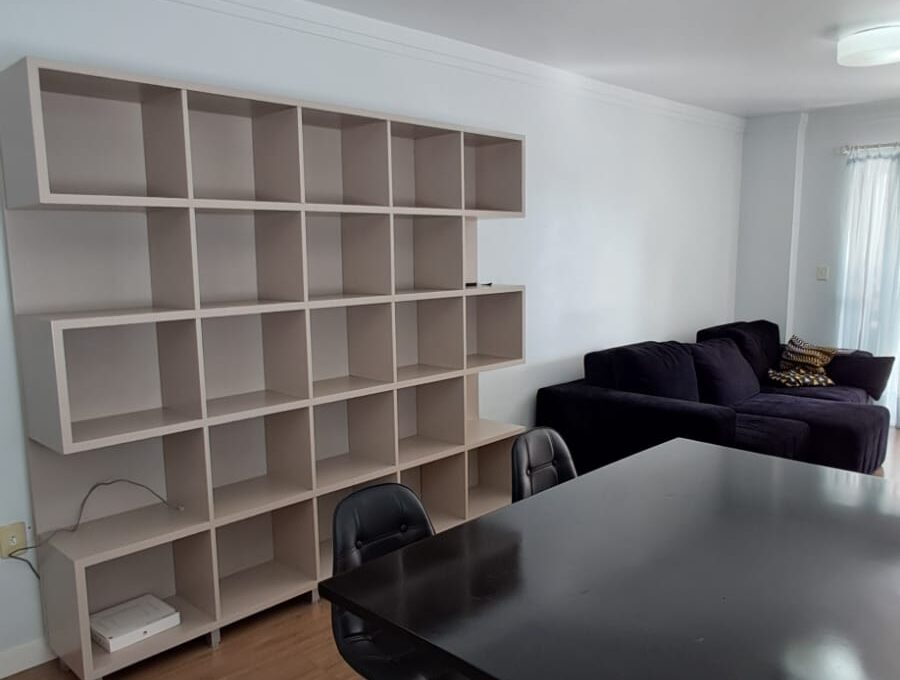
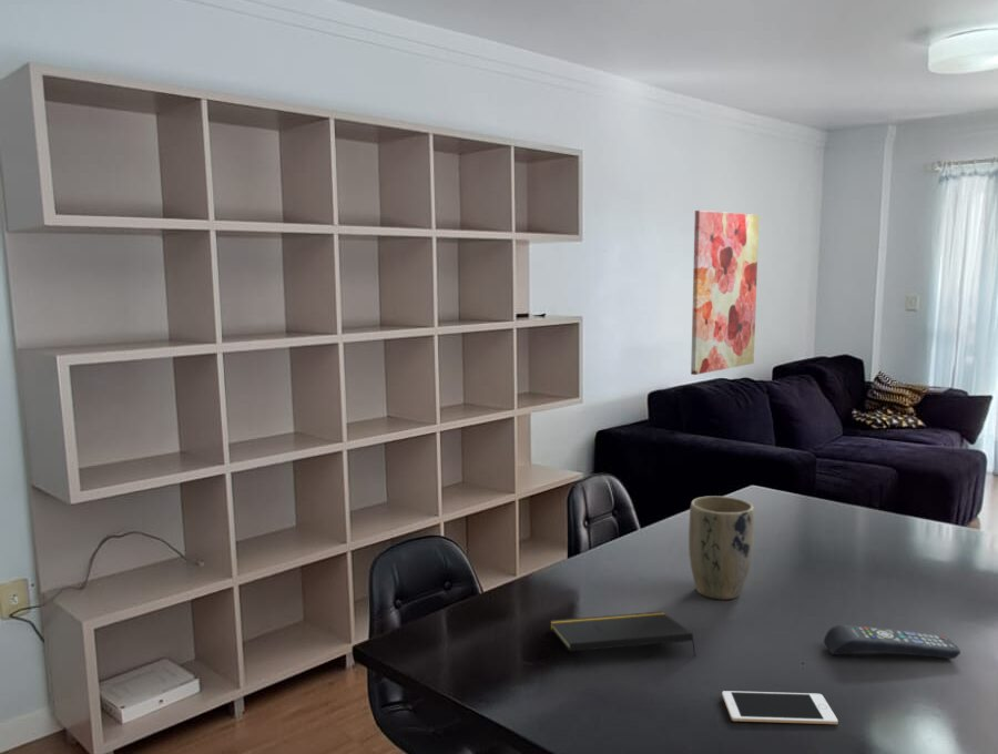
+ wall art (725, 292)
+ notepad (618, 630)
+ plant pot (720, 548)
+ cell phone (777, 706)
+ remote control (890, 642)
